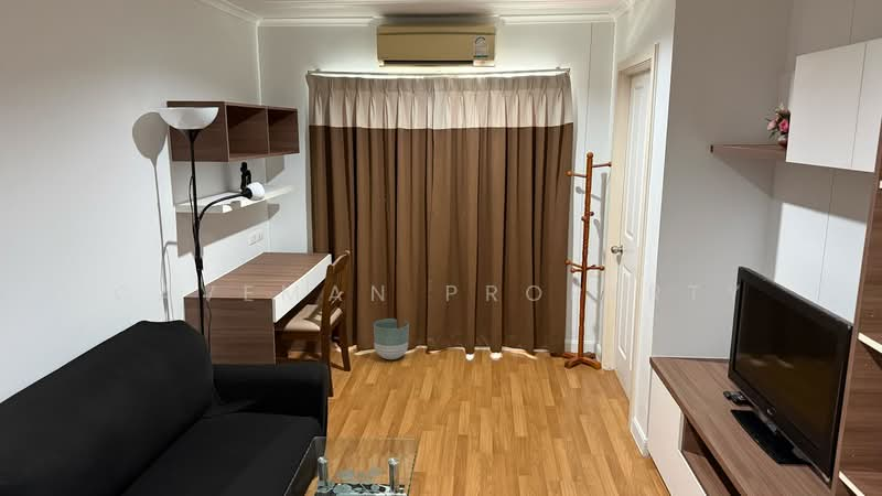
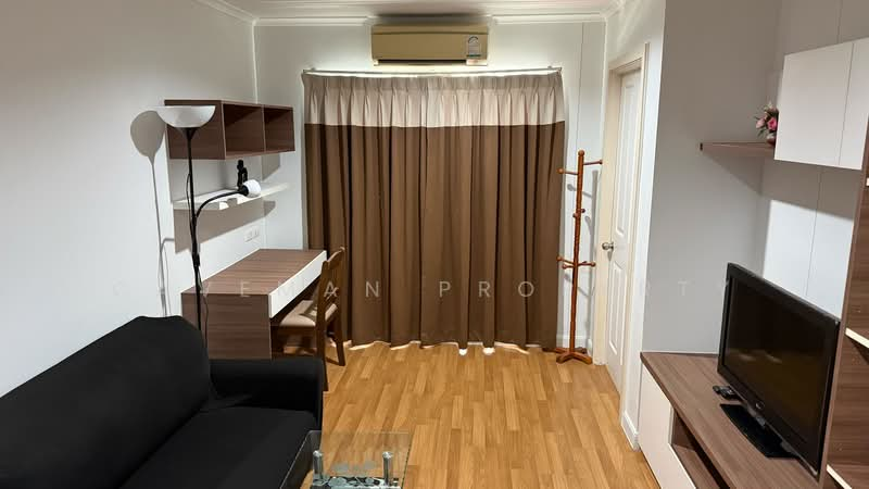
- planter (390, 341)
